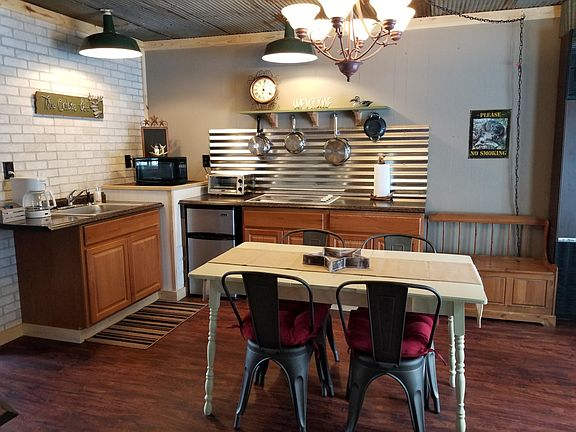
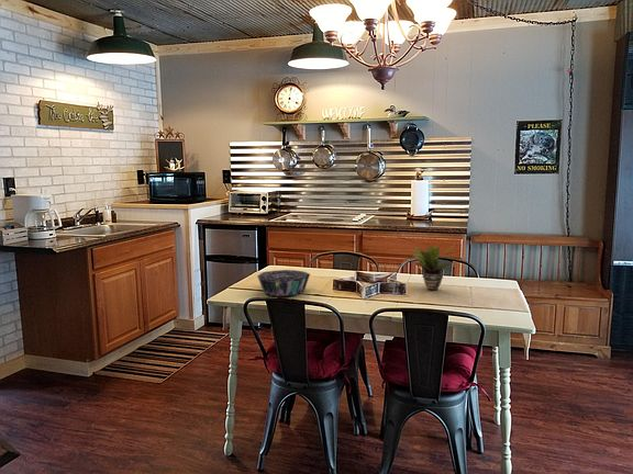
+ potted plant (432, 267)
+ decorative bowl (284, 283)
